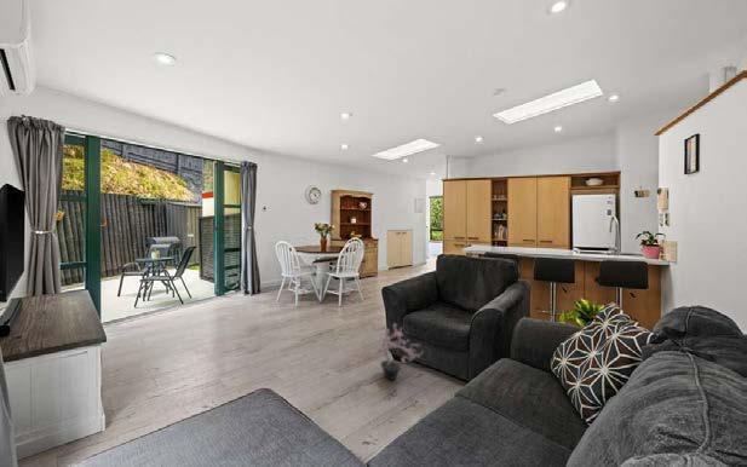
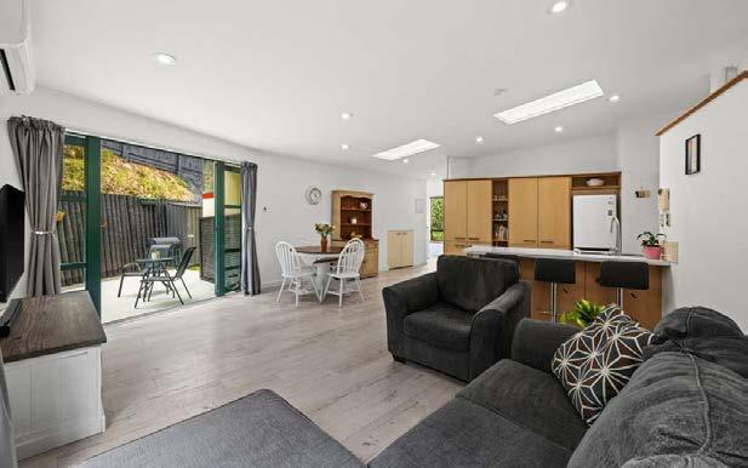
- potted plant (397, 347)
